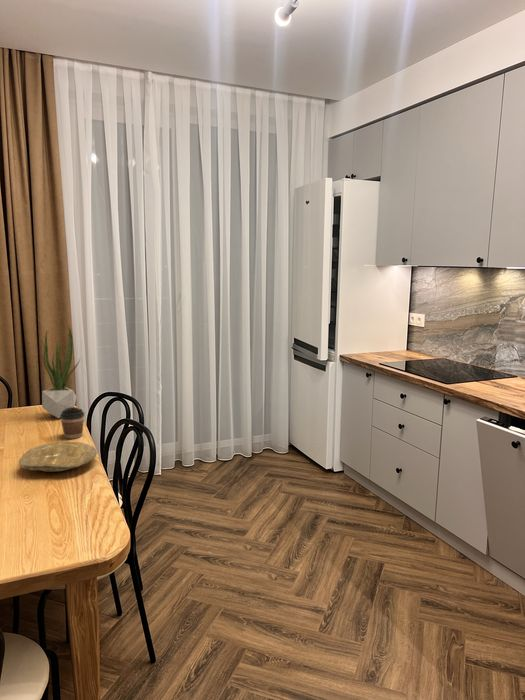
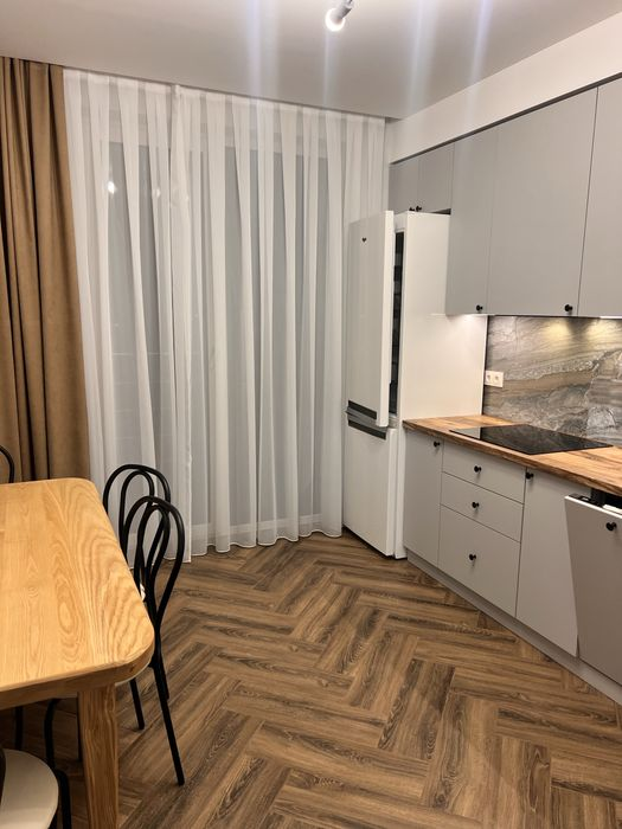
- coffee cup (72, 421)
- potted plant (61, 372)
- plate (60, 458)
